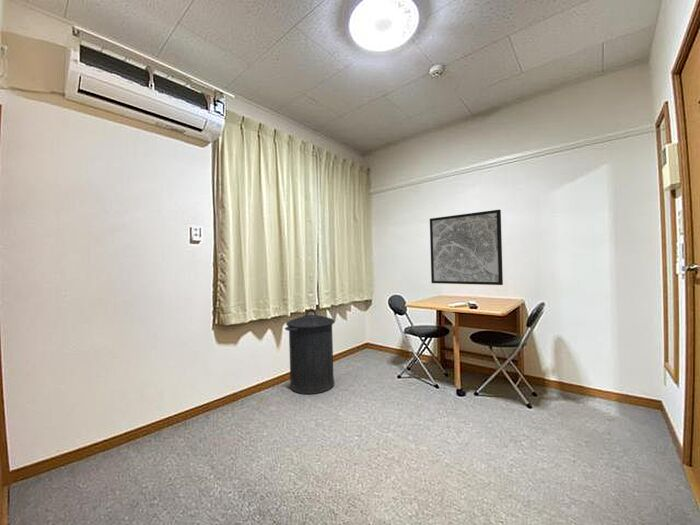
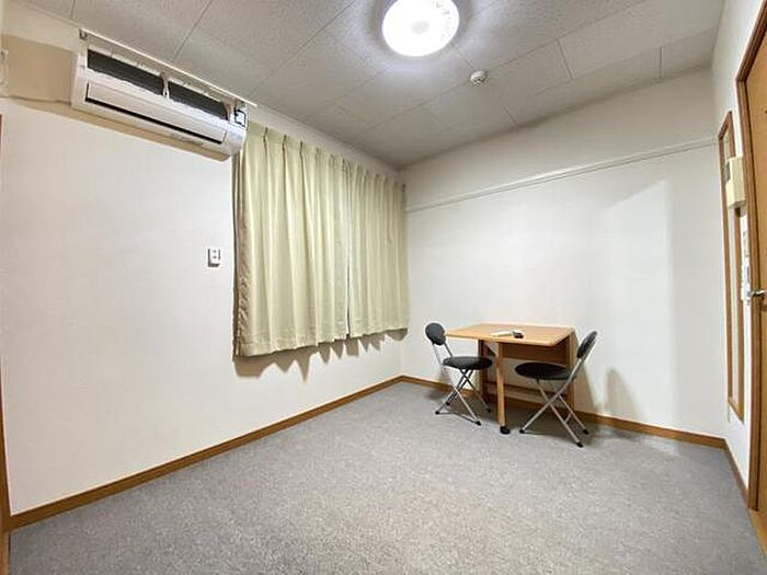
- wall art (463, 249)
- trash can (311, 346)
